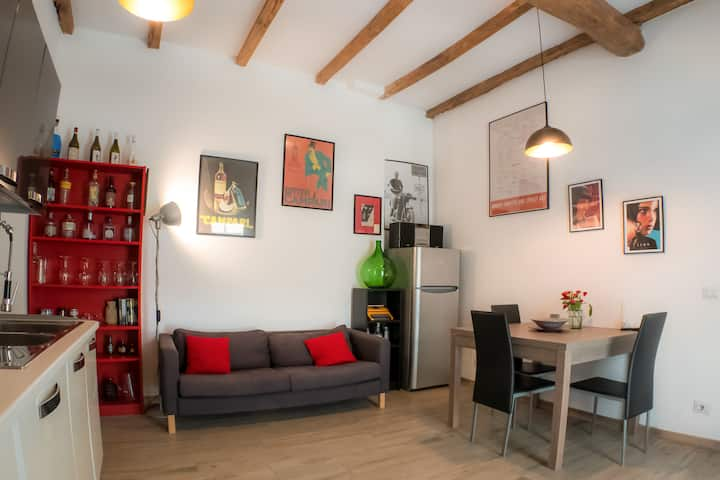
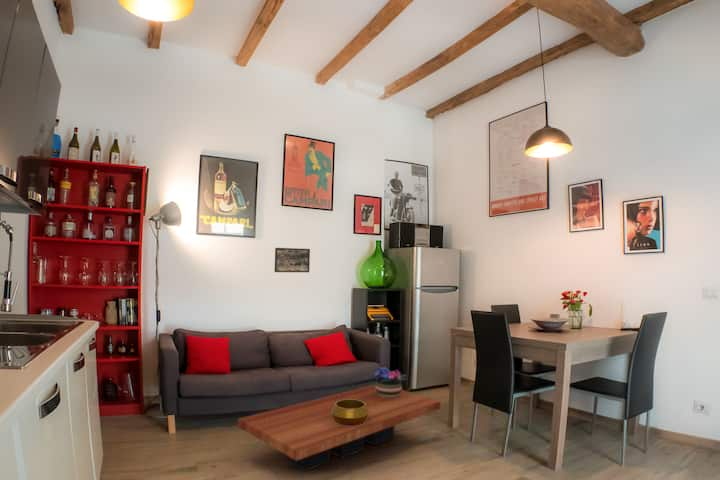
+ decorative bowl (350, 411)
+ potted flower (388, 381)
+ coffee table (345, 430)
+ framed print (292, 260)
